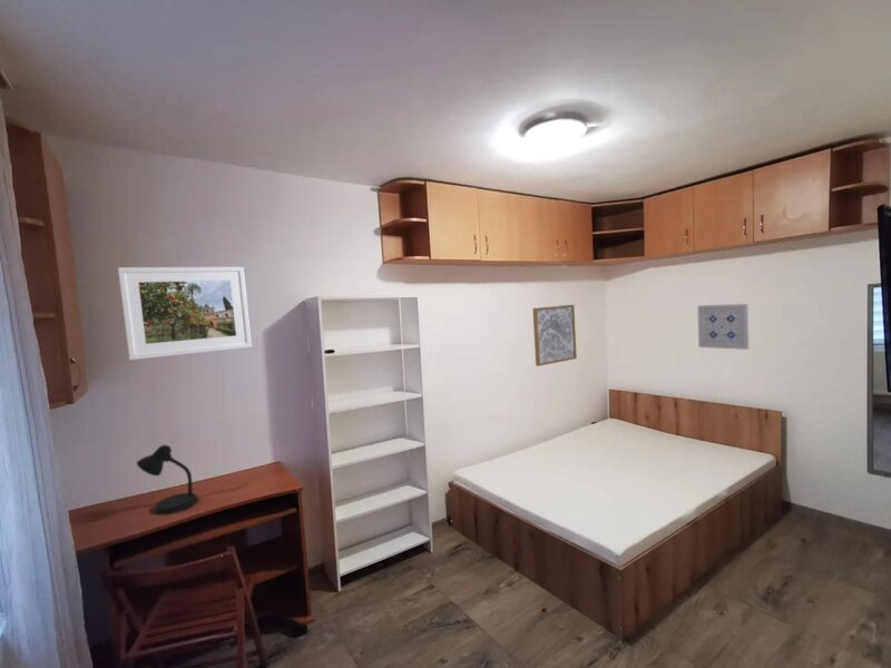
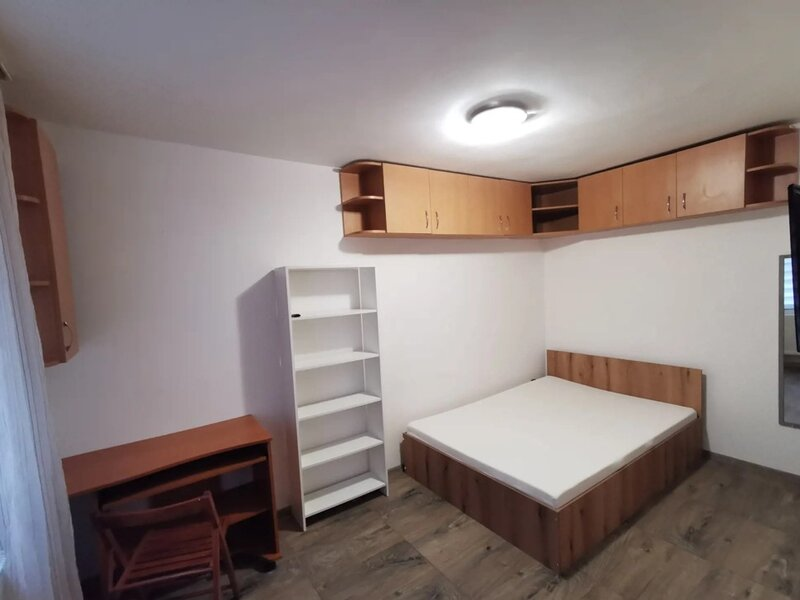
- wall art (722, 326)
- desk lamp (189, 471)
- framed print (189, 310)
- wall art (555, 334)
